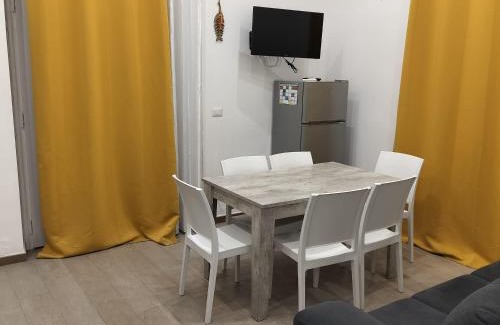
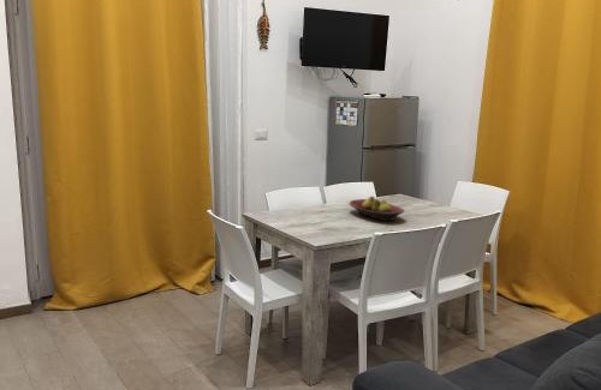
+ fruit bowl (375, 206)
